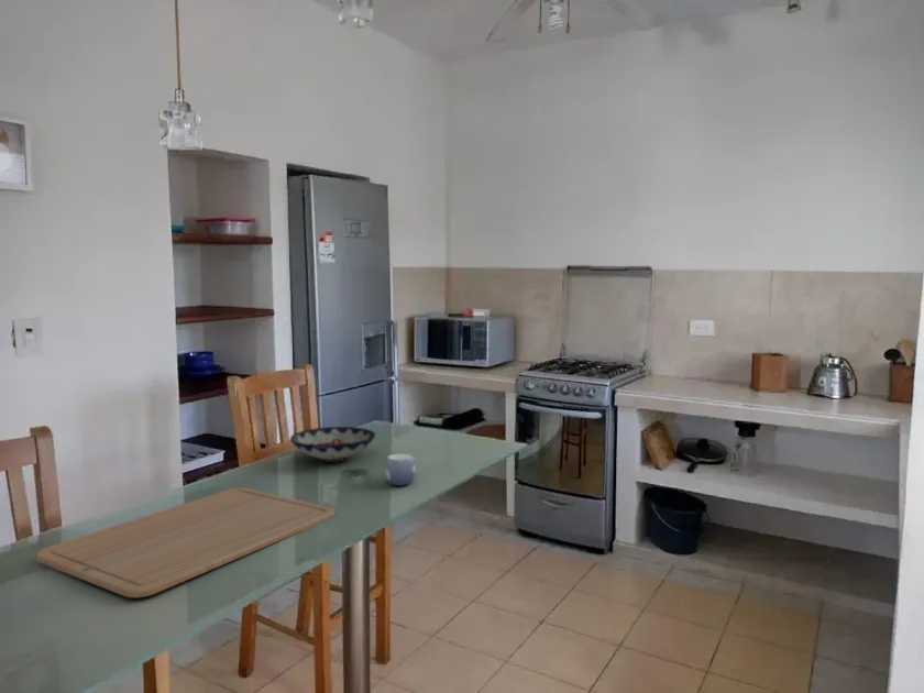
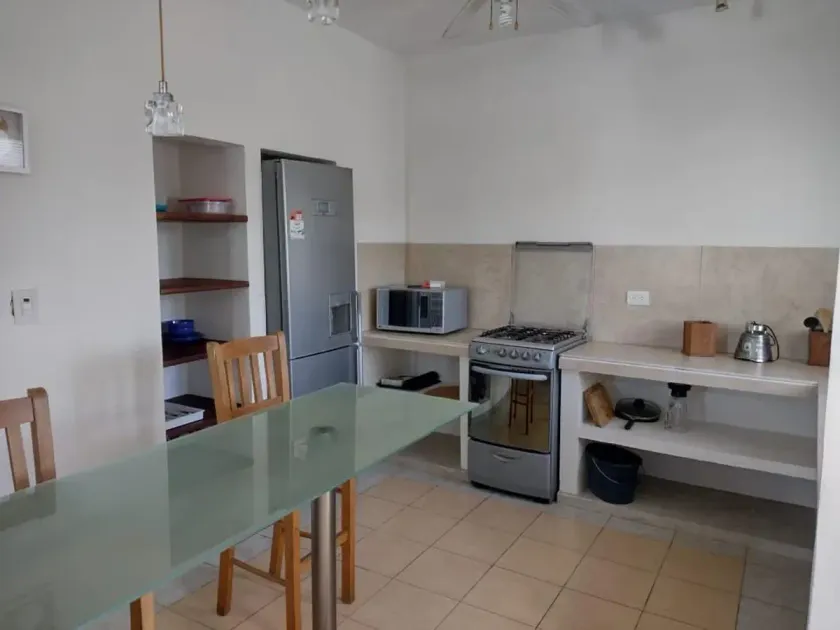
- bowl (333, 448)
- chopping board (198, 531)
- mug (400, 468)
